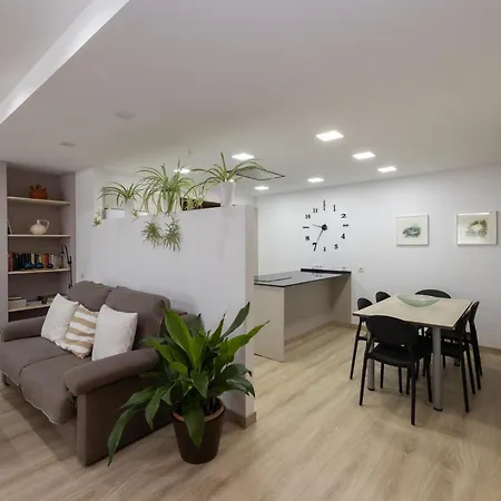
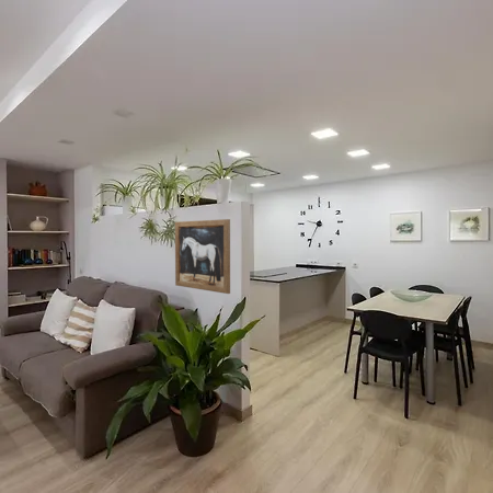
+ wall art (200, 254)
